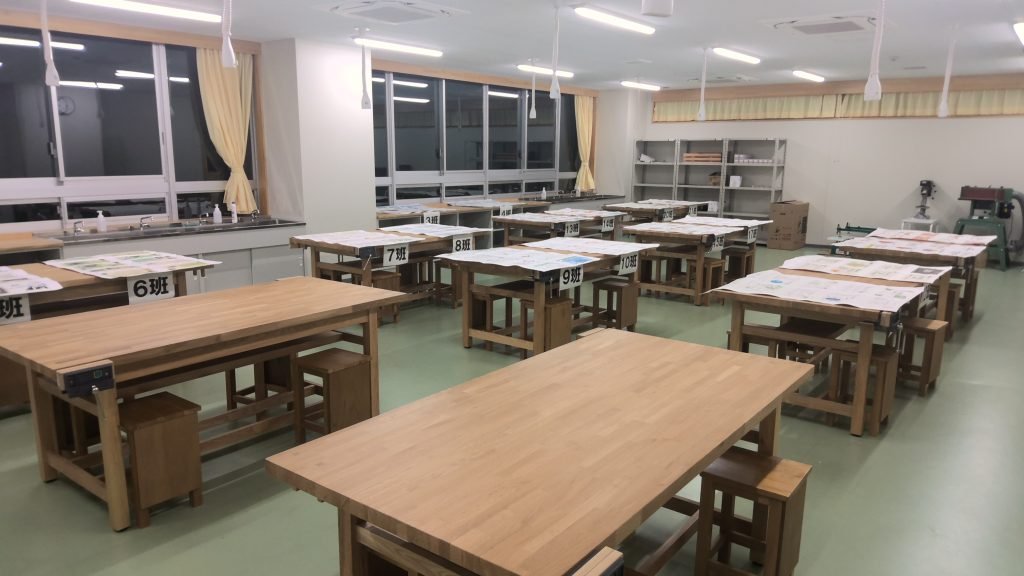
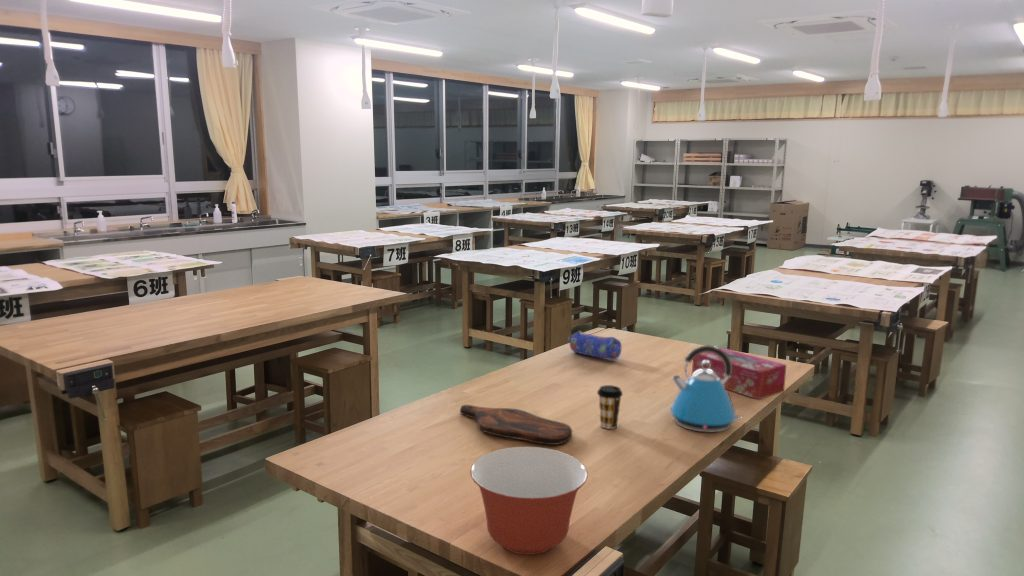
+ cutting board (509, 423)
+ coffee cup (609, 407)
+ mixing bowl (528, 504)
+ pencil case (594, 344)
+ tissue box (737, 371)
+ kettle (707, 384)
